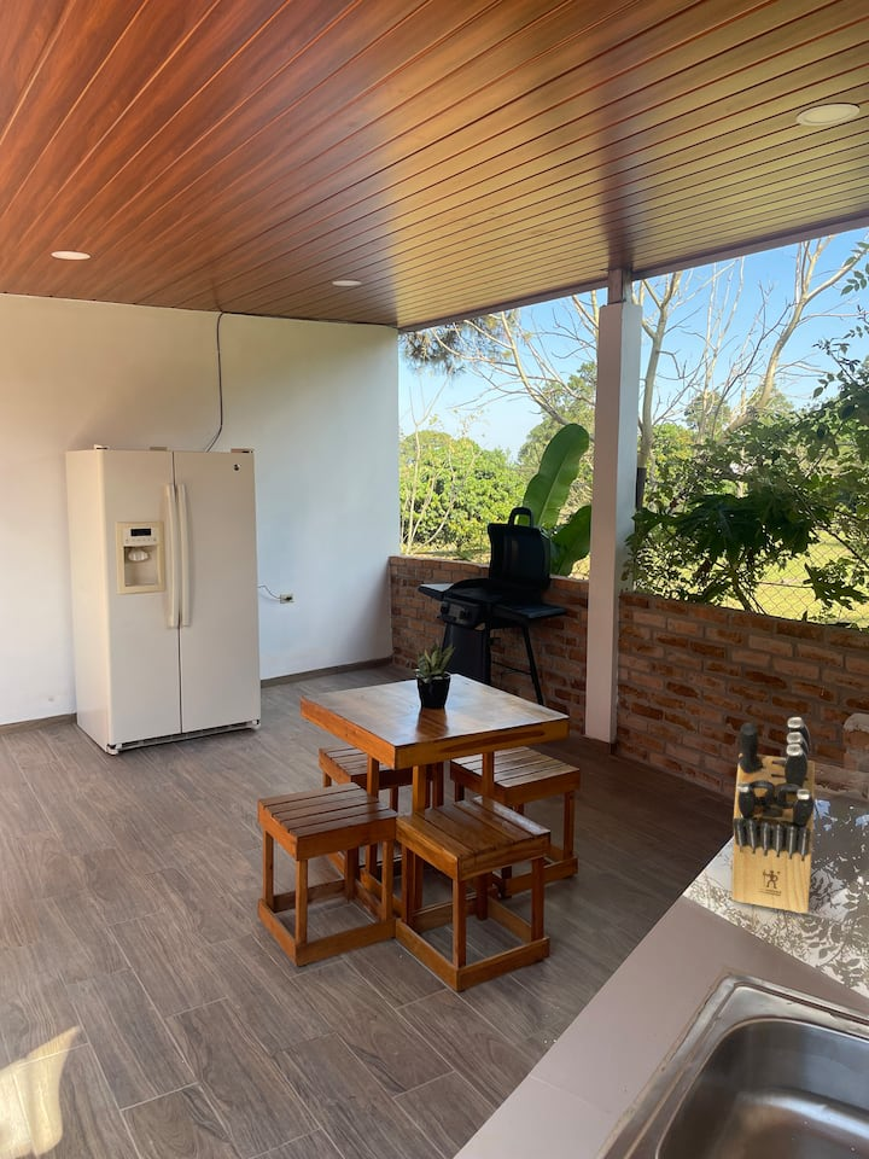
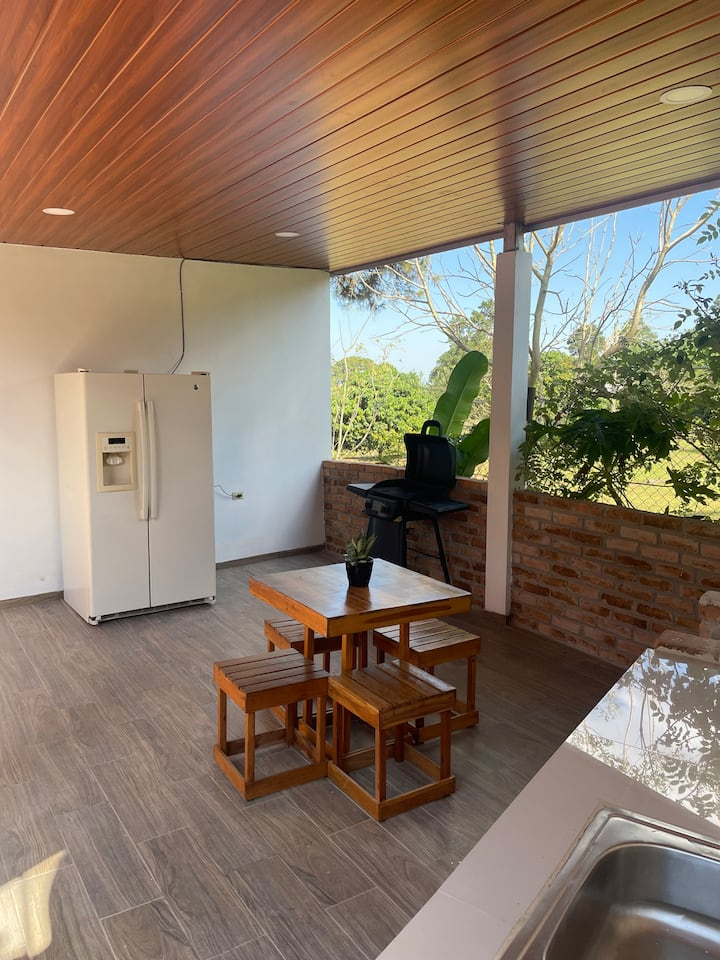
- knife block (775, 793)
